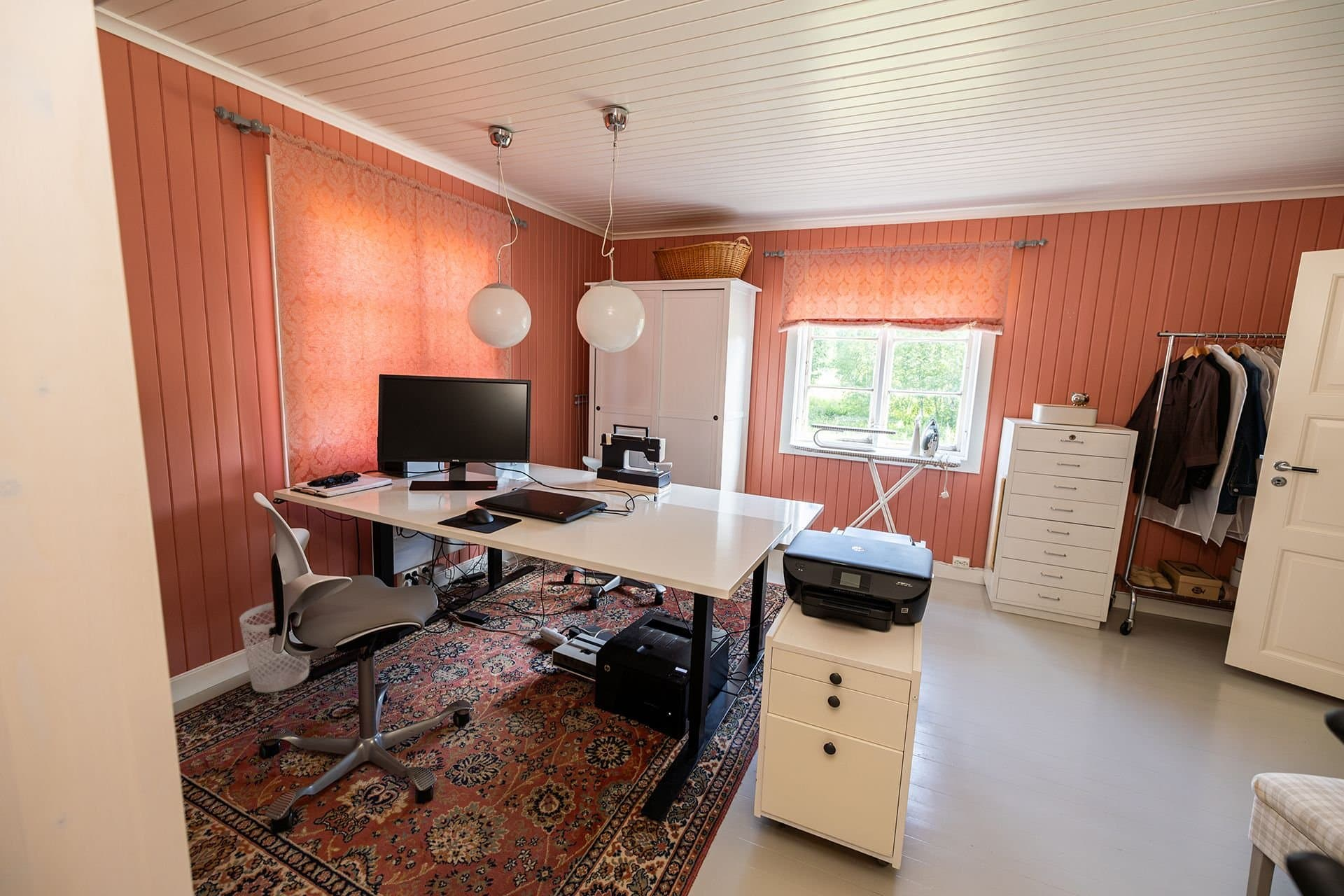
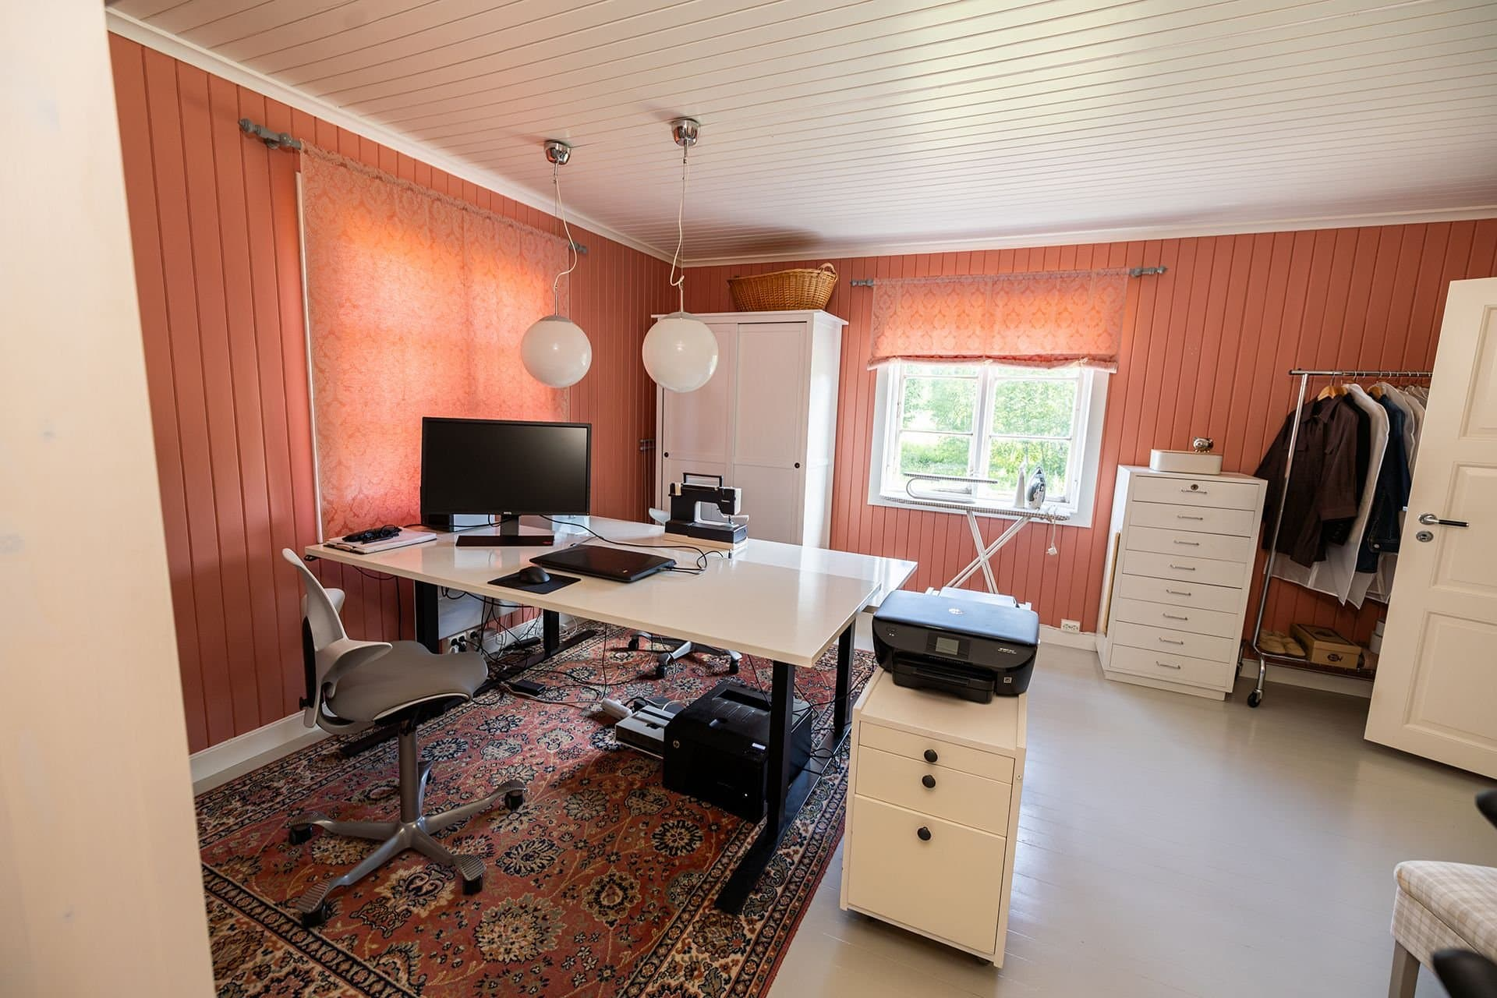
- wastebasket (272, 647)
